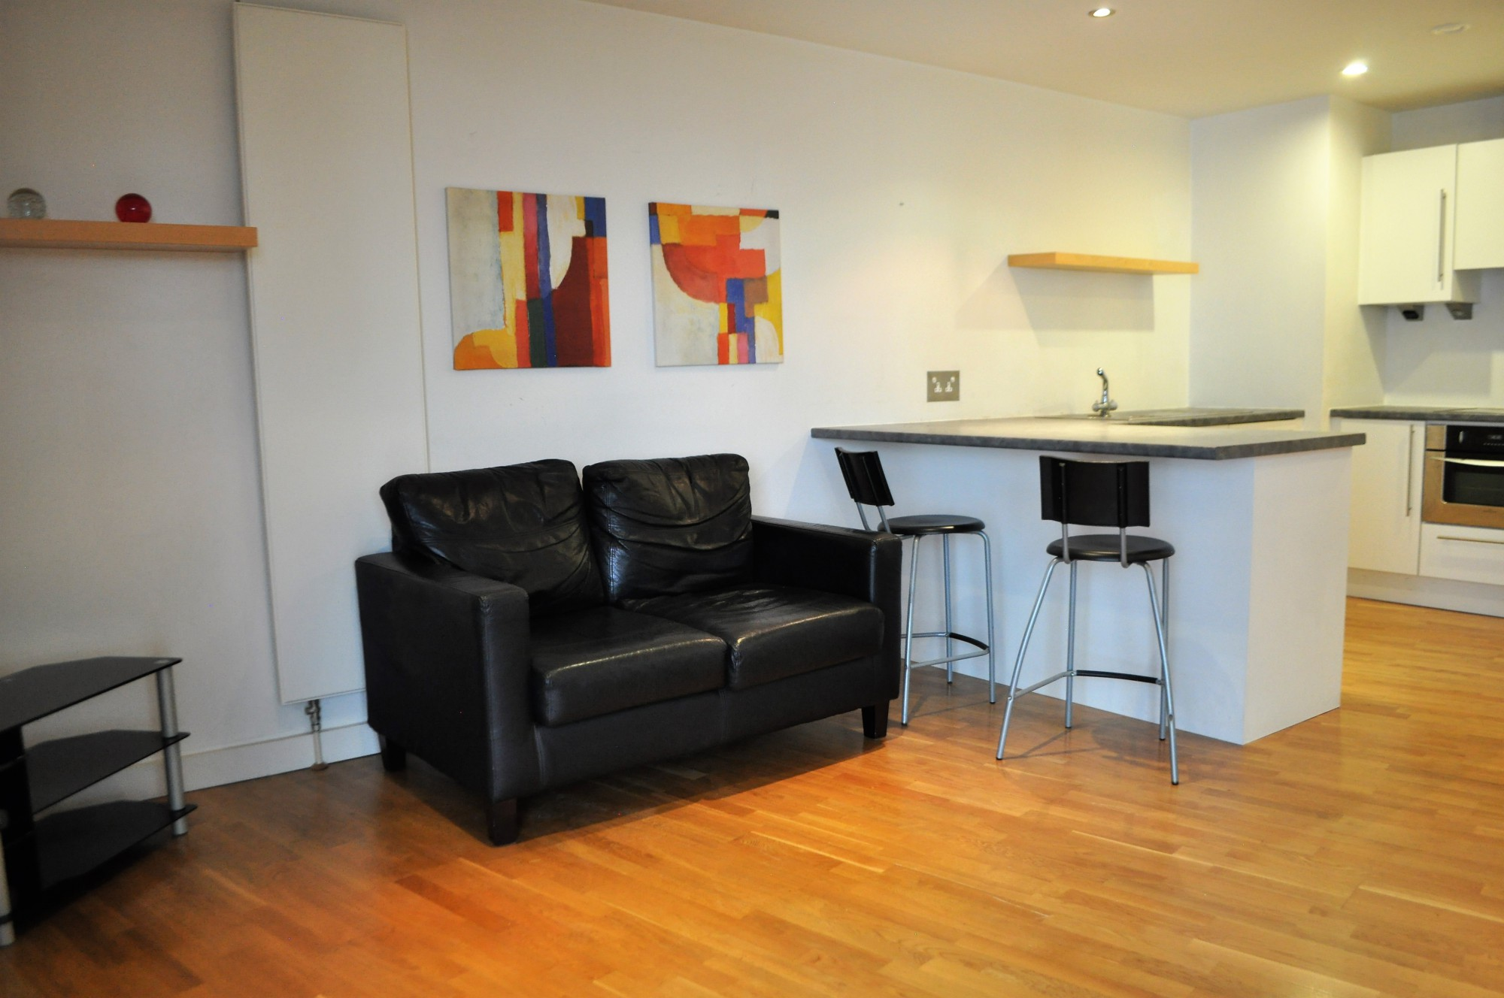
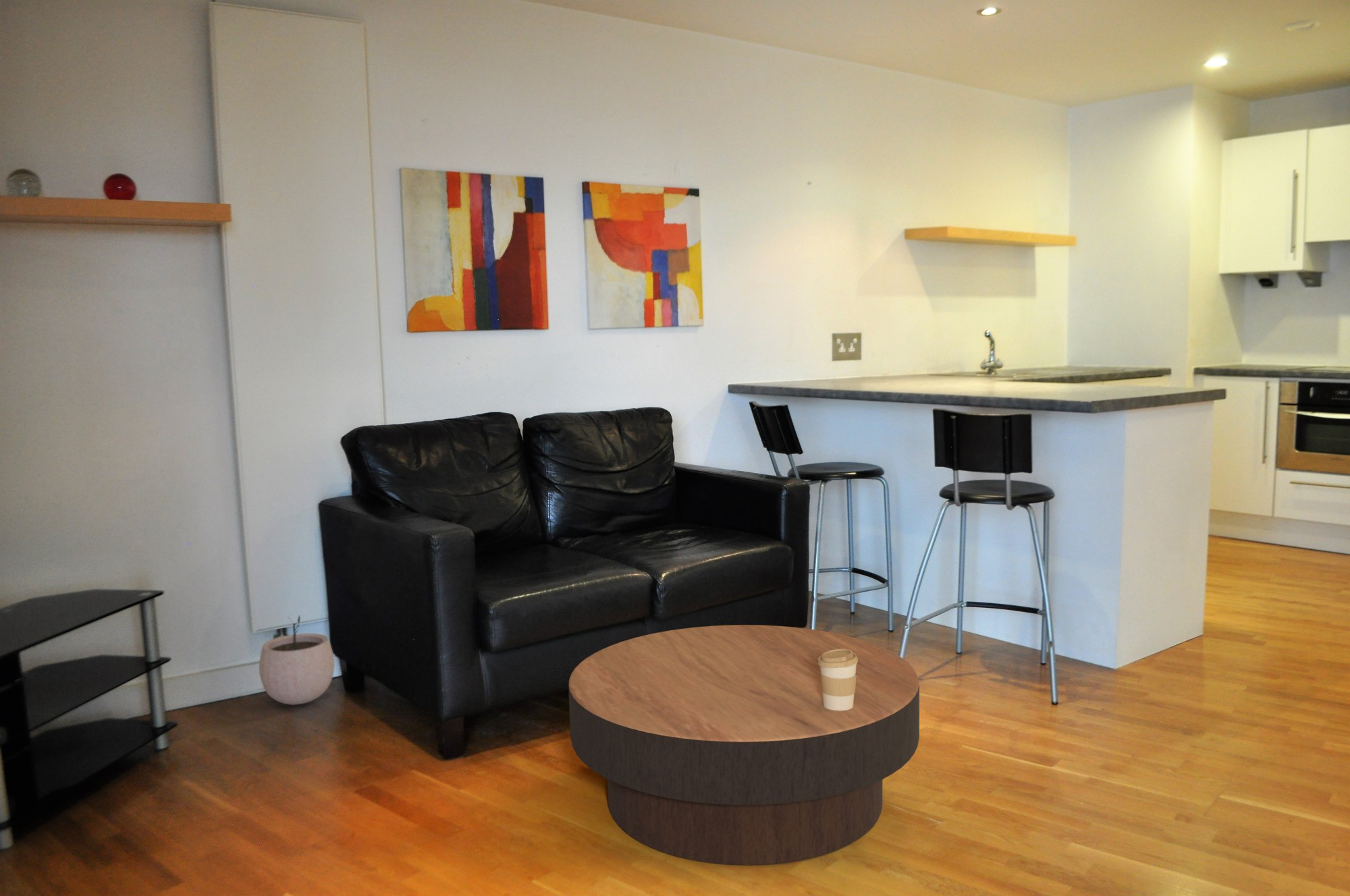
+ coffee table (742, 735)
+ coffee cup (838, 677)
+ plant pot (296, 659)
